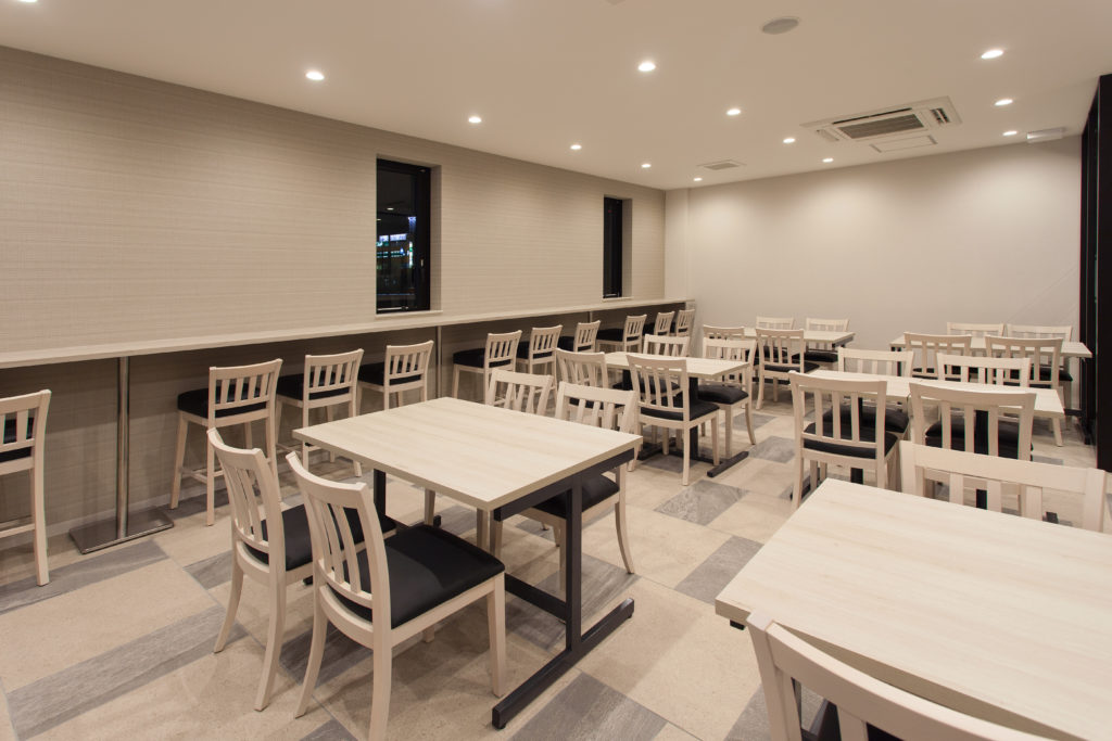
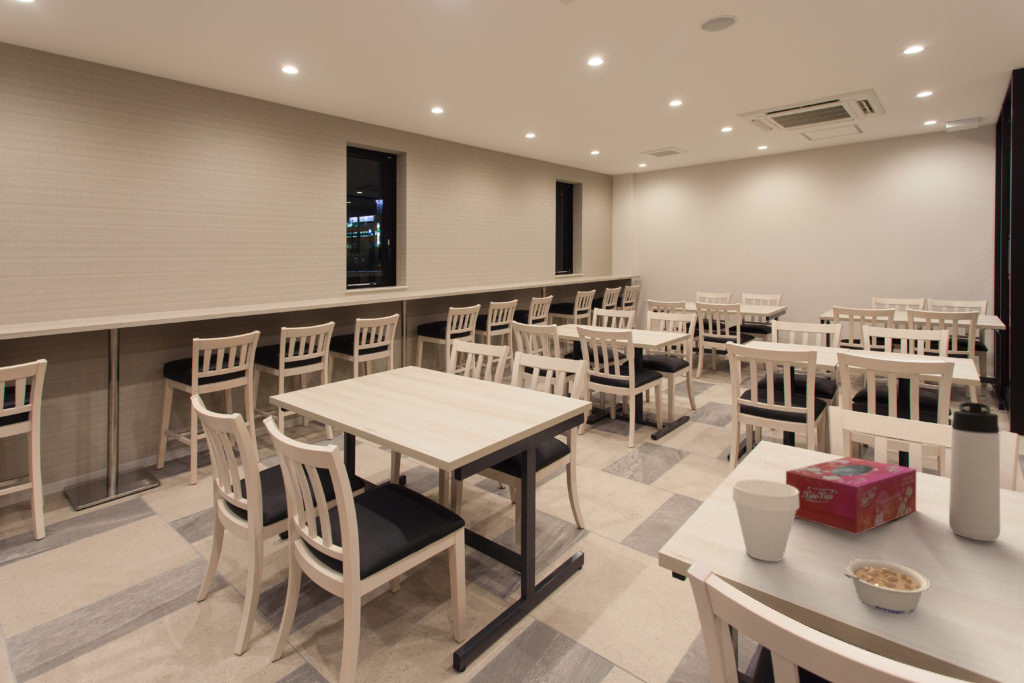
+ legume (885, 586)
+ tissue box (851, 491)
+ thermos bottle (974, 468)
+ cup (764, 520)
